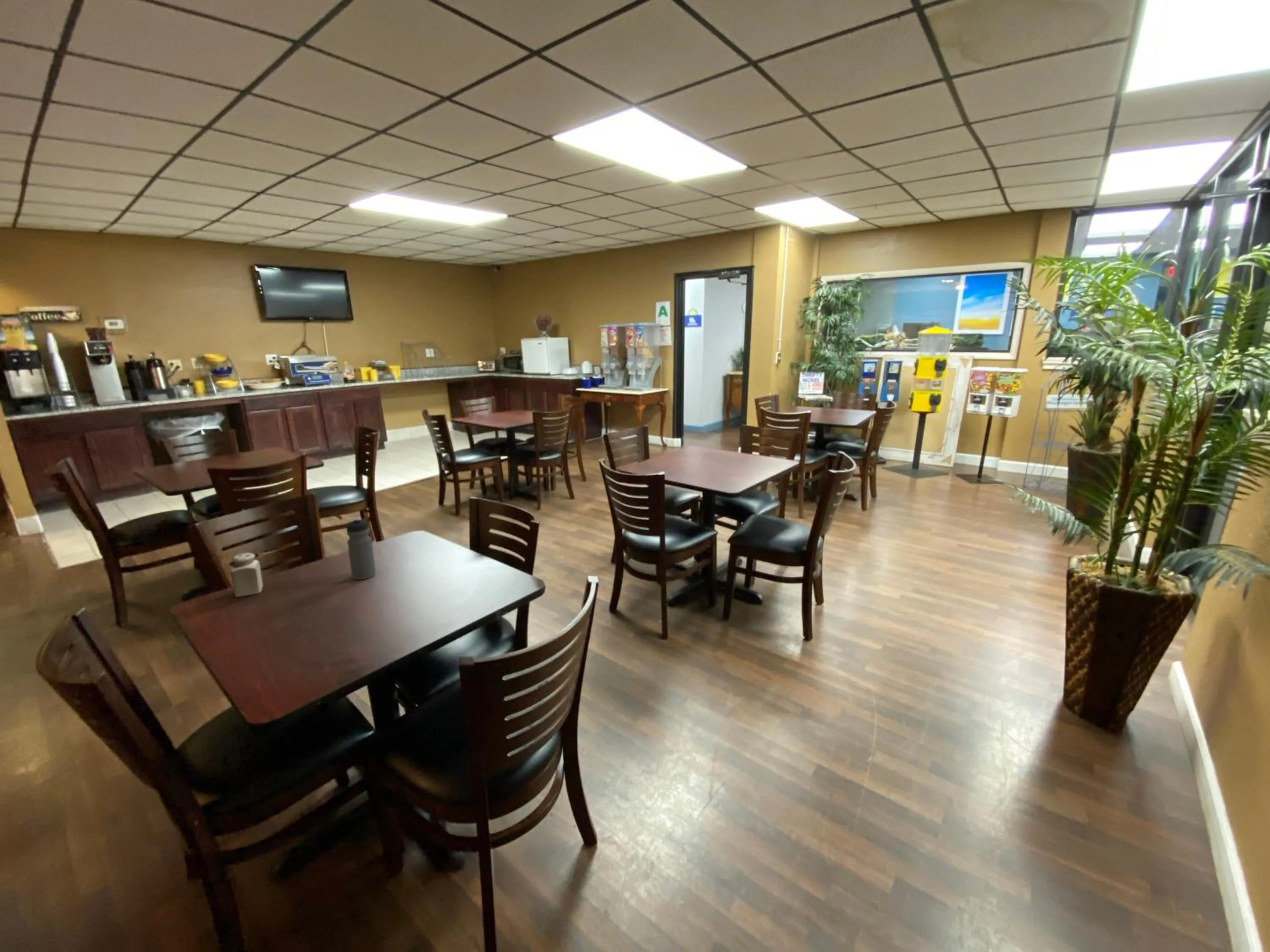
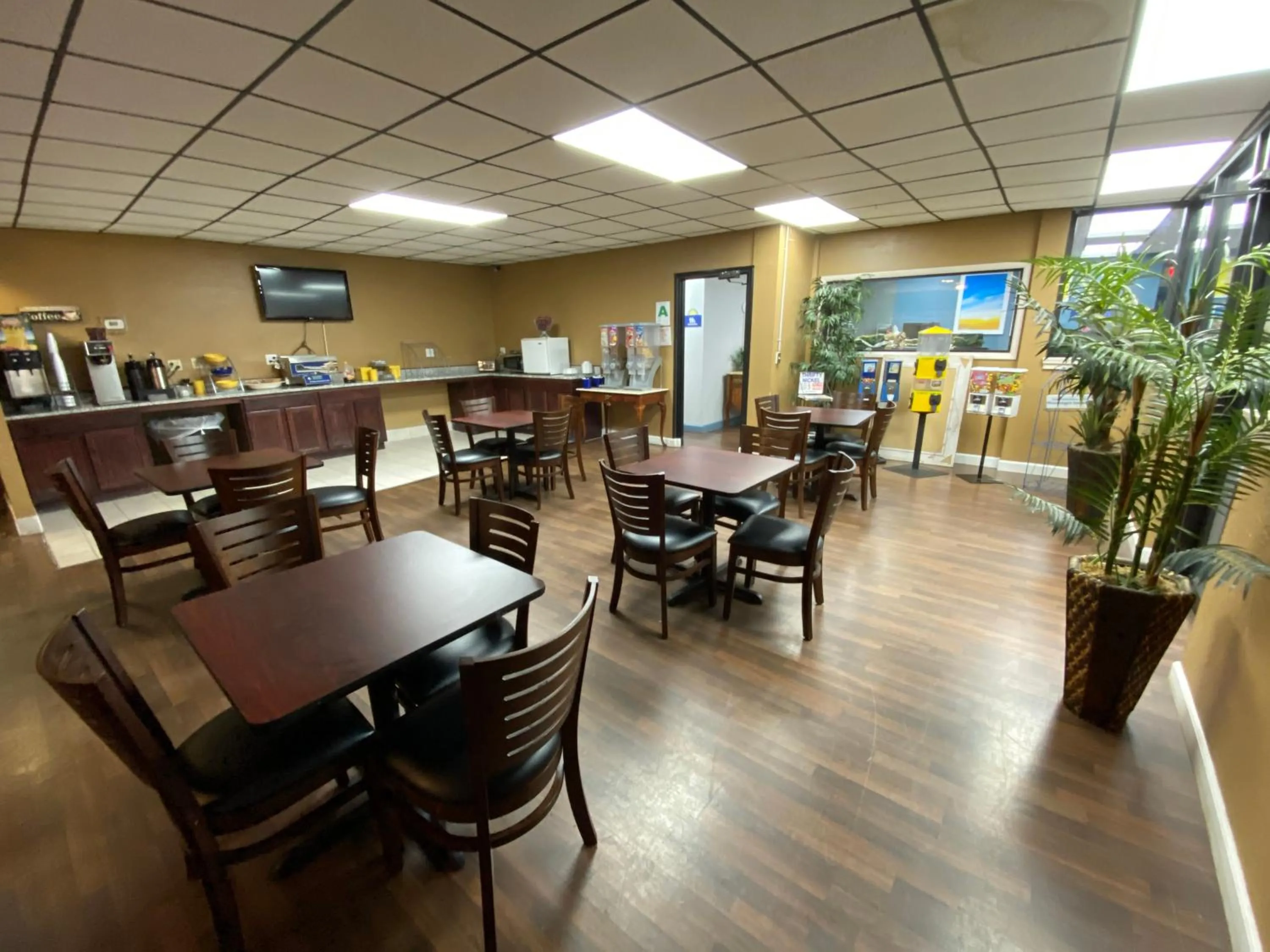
- water bottle (360, 547)
- salt shaker (246, 573)
